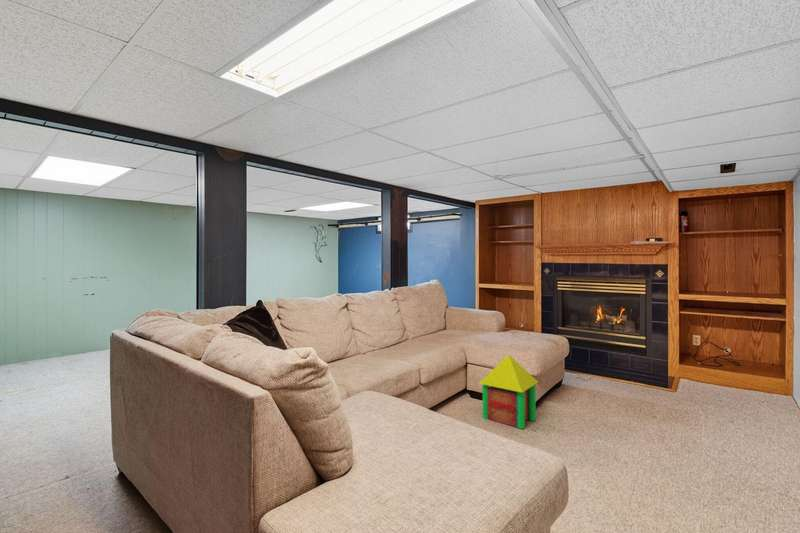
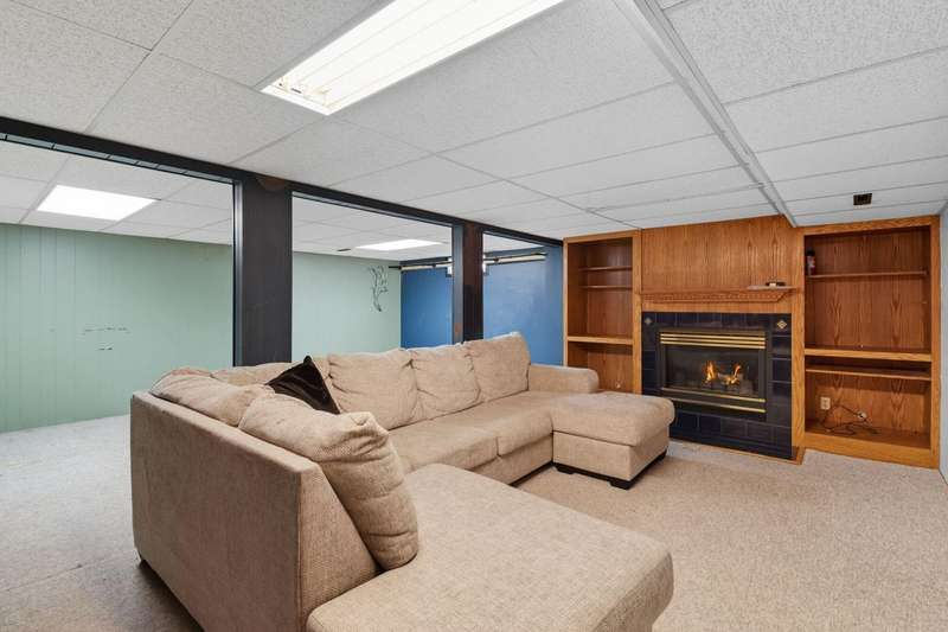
- toy house (508, 386)
